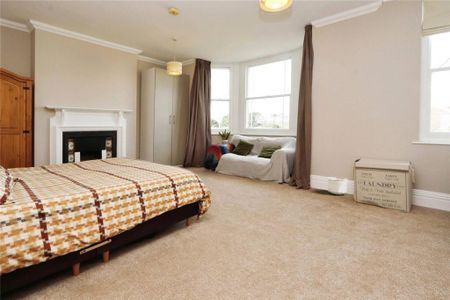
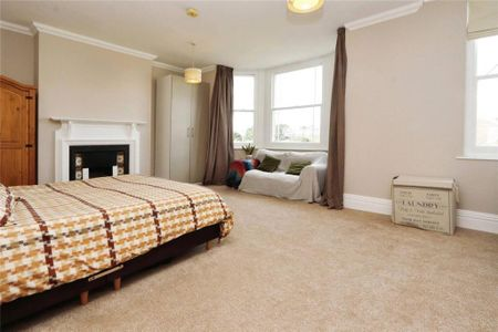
- planter (337, 186)
